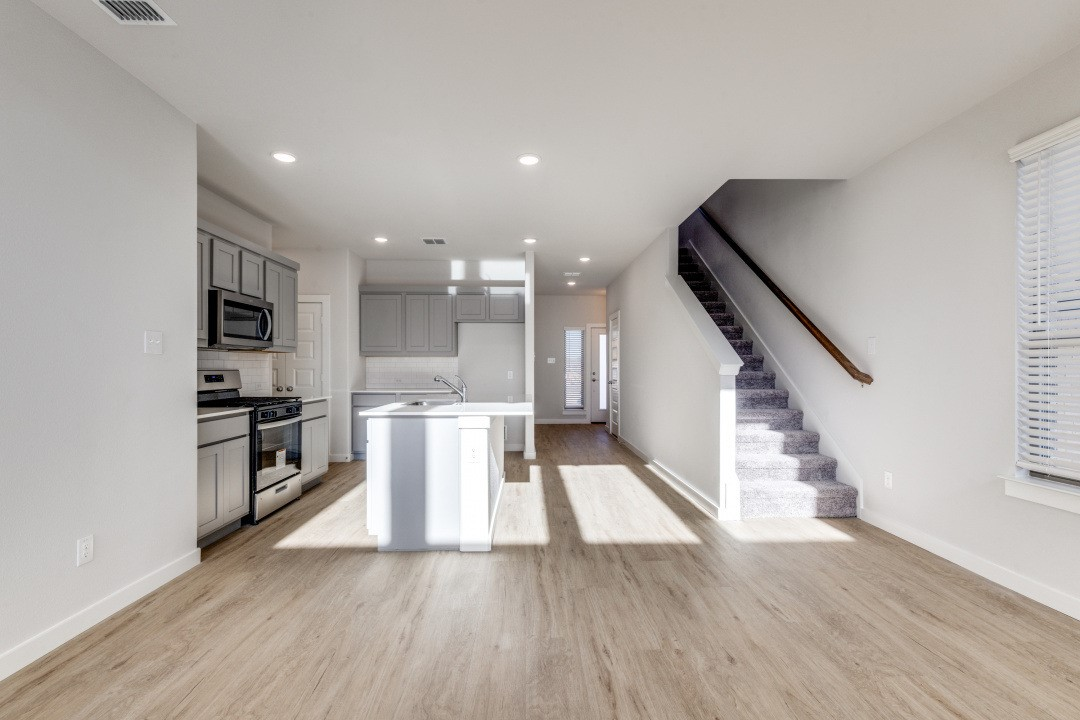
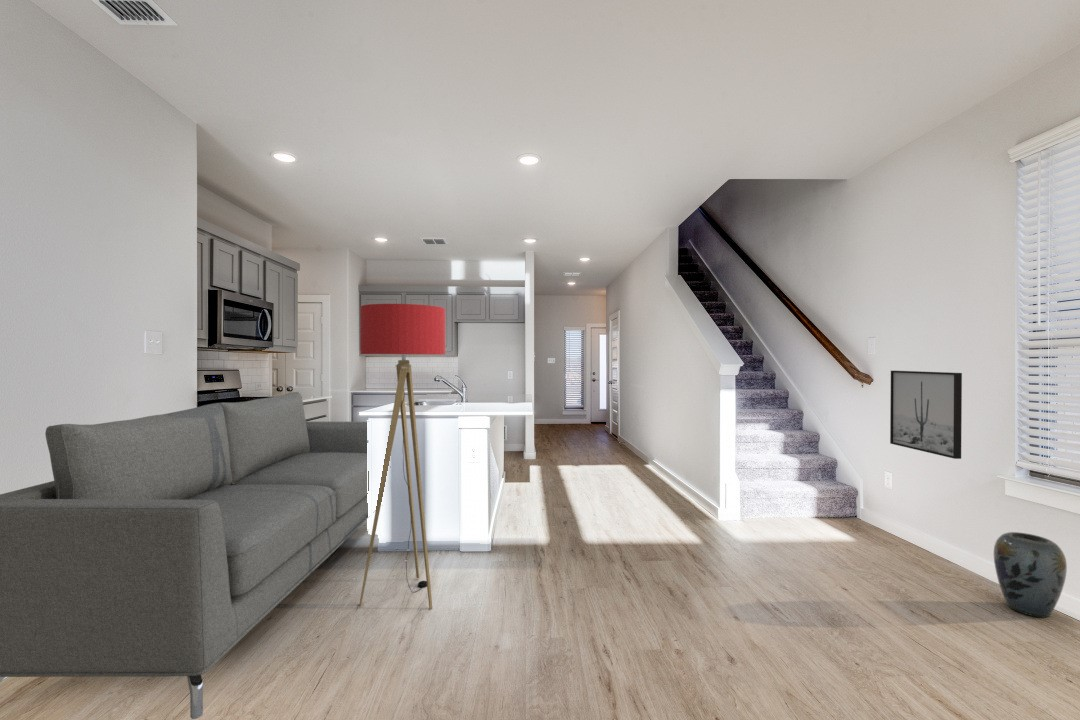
+ sofa (260, 491)
+ wall art (923, 411)
+ floor lamp (404, 451)
+ vase (1028, 573)
